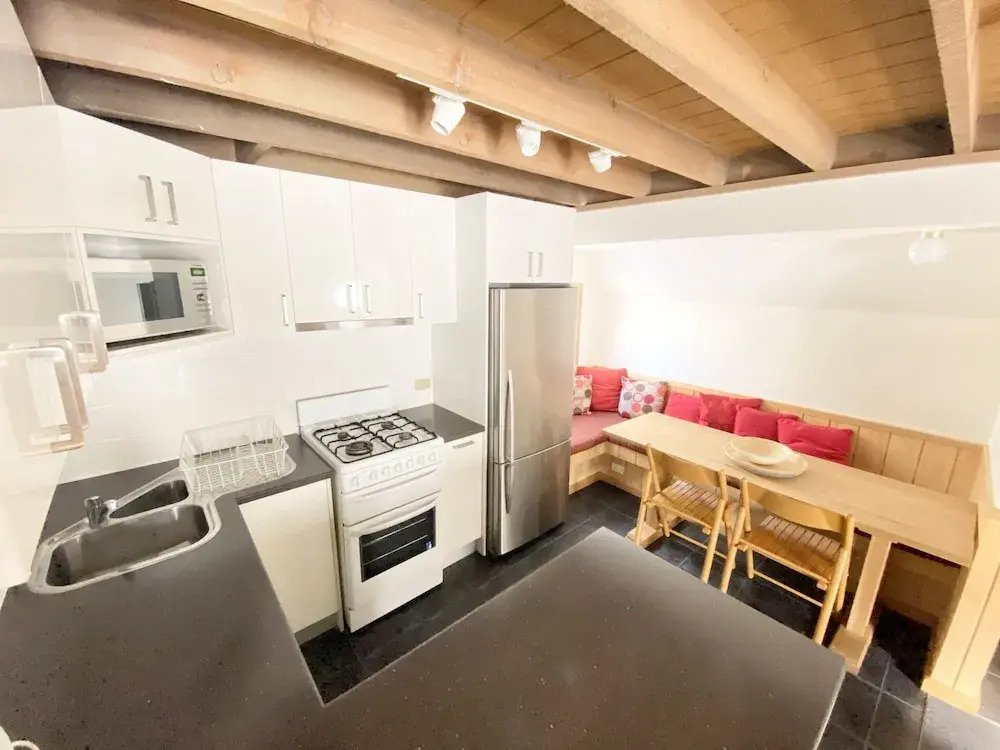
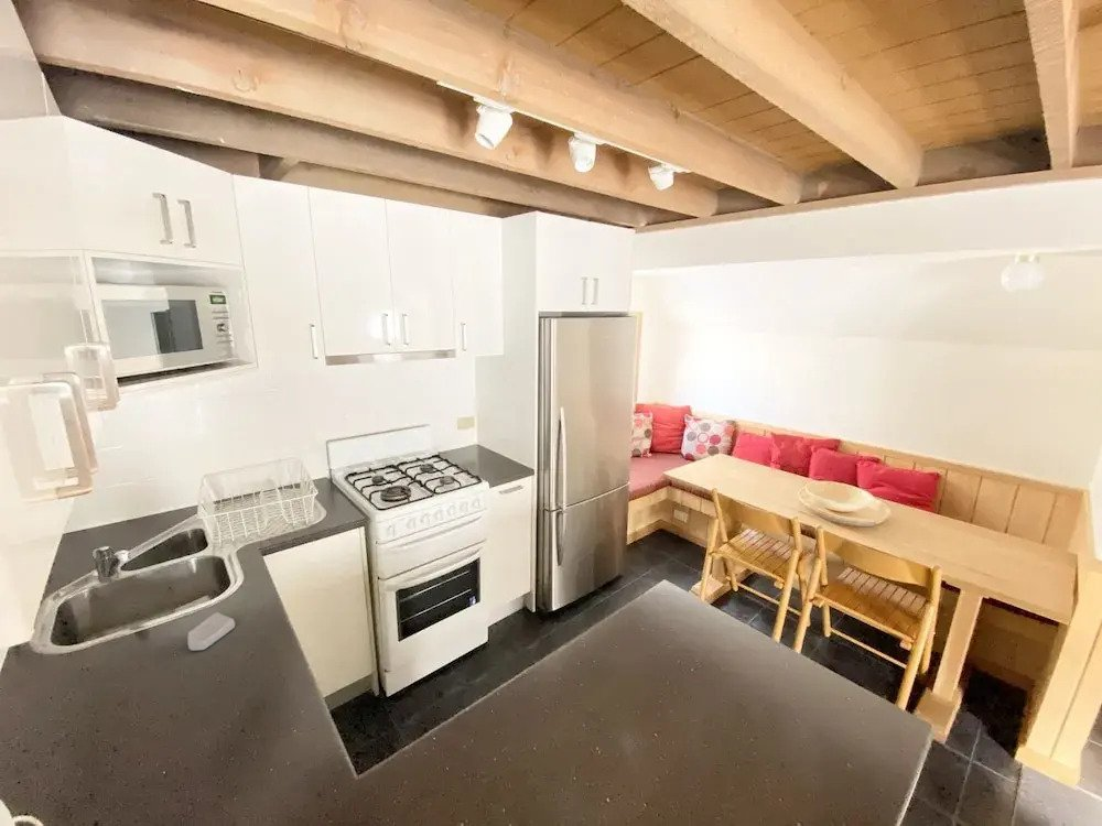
+ soap bar (209, 630)
